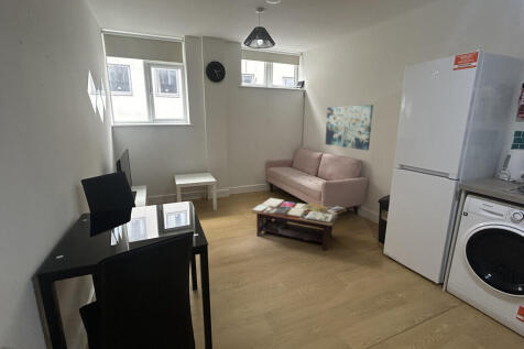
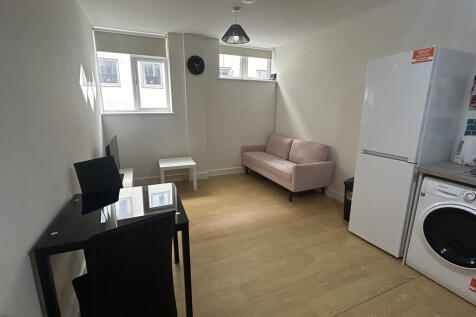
- coffee table (298, 220)
- wall art (346, 127)
